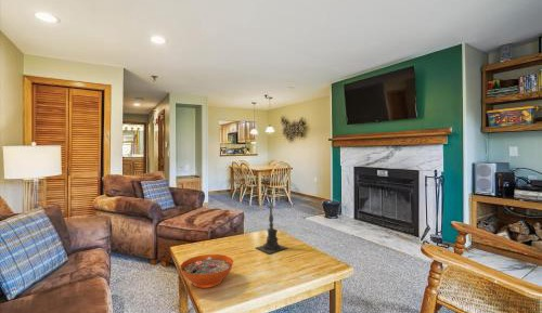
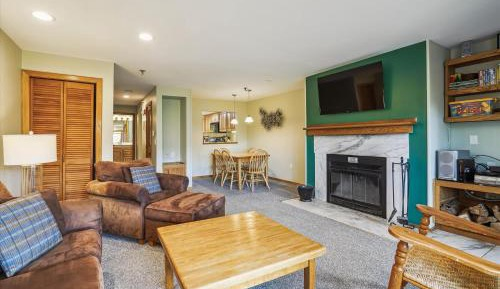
- candle holder (271, 223)
- decorative bowl (207, 272)
